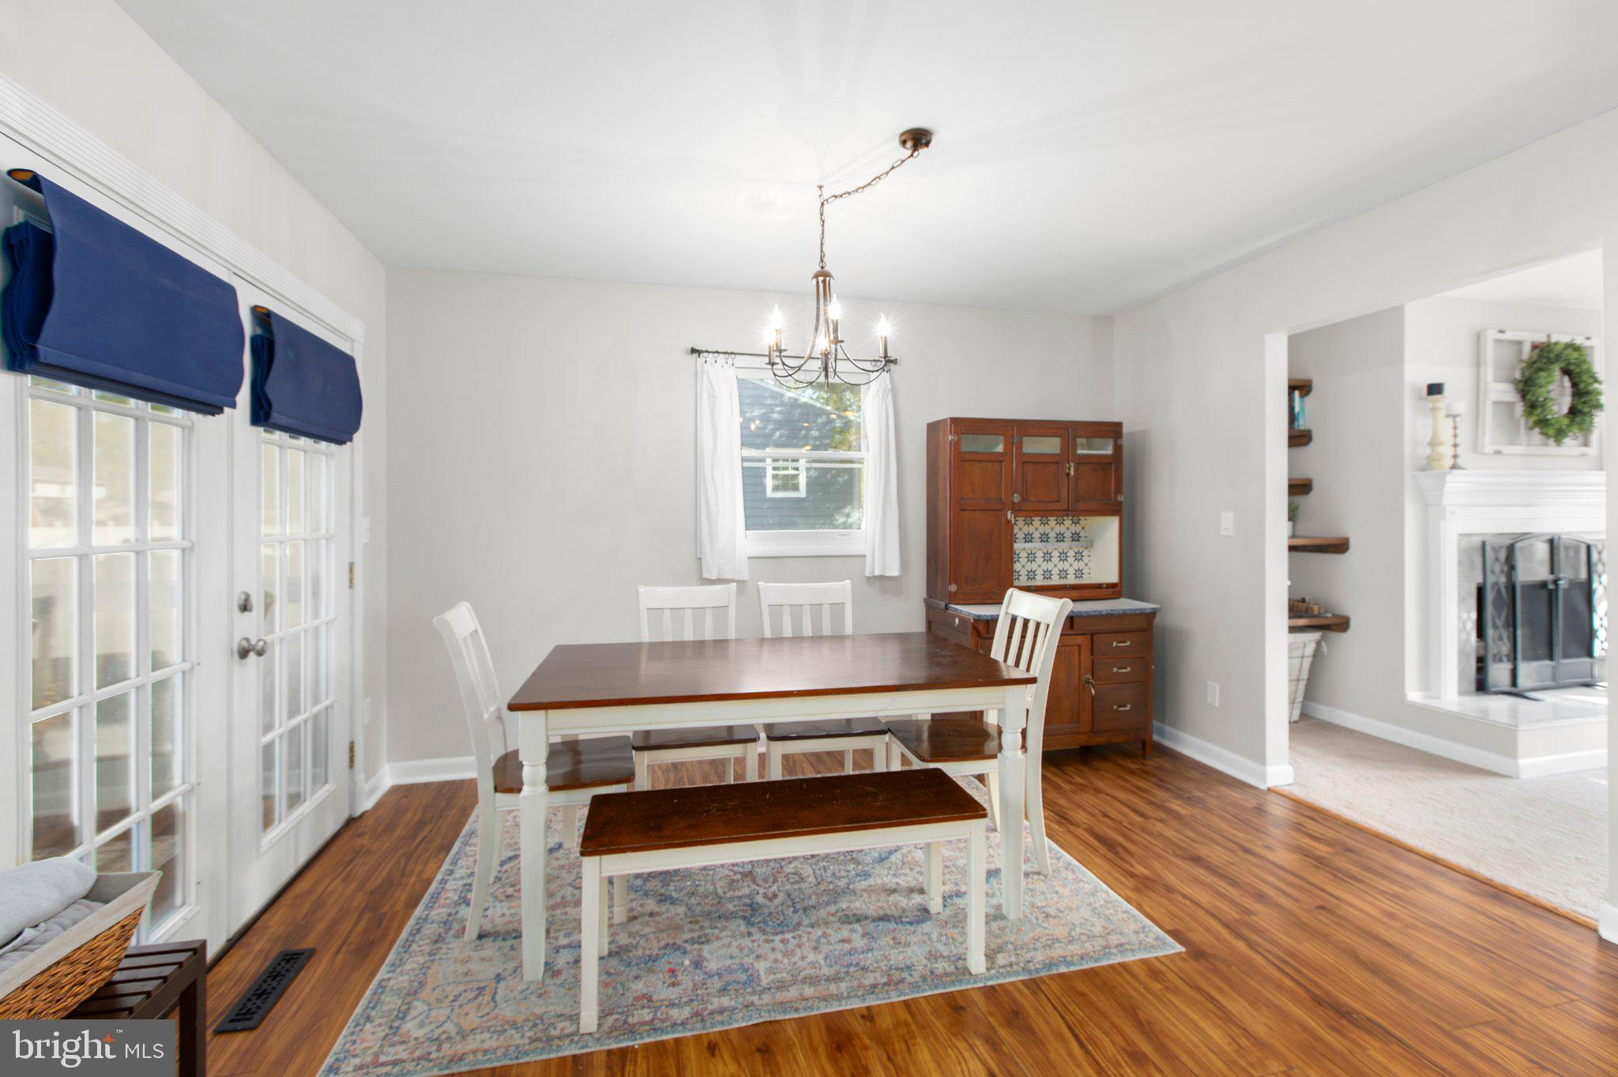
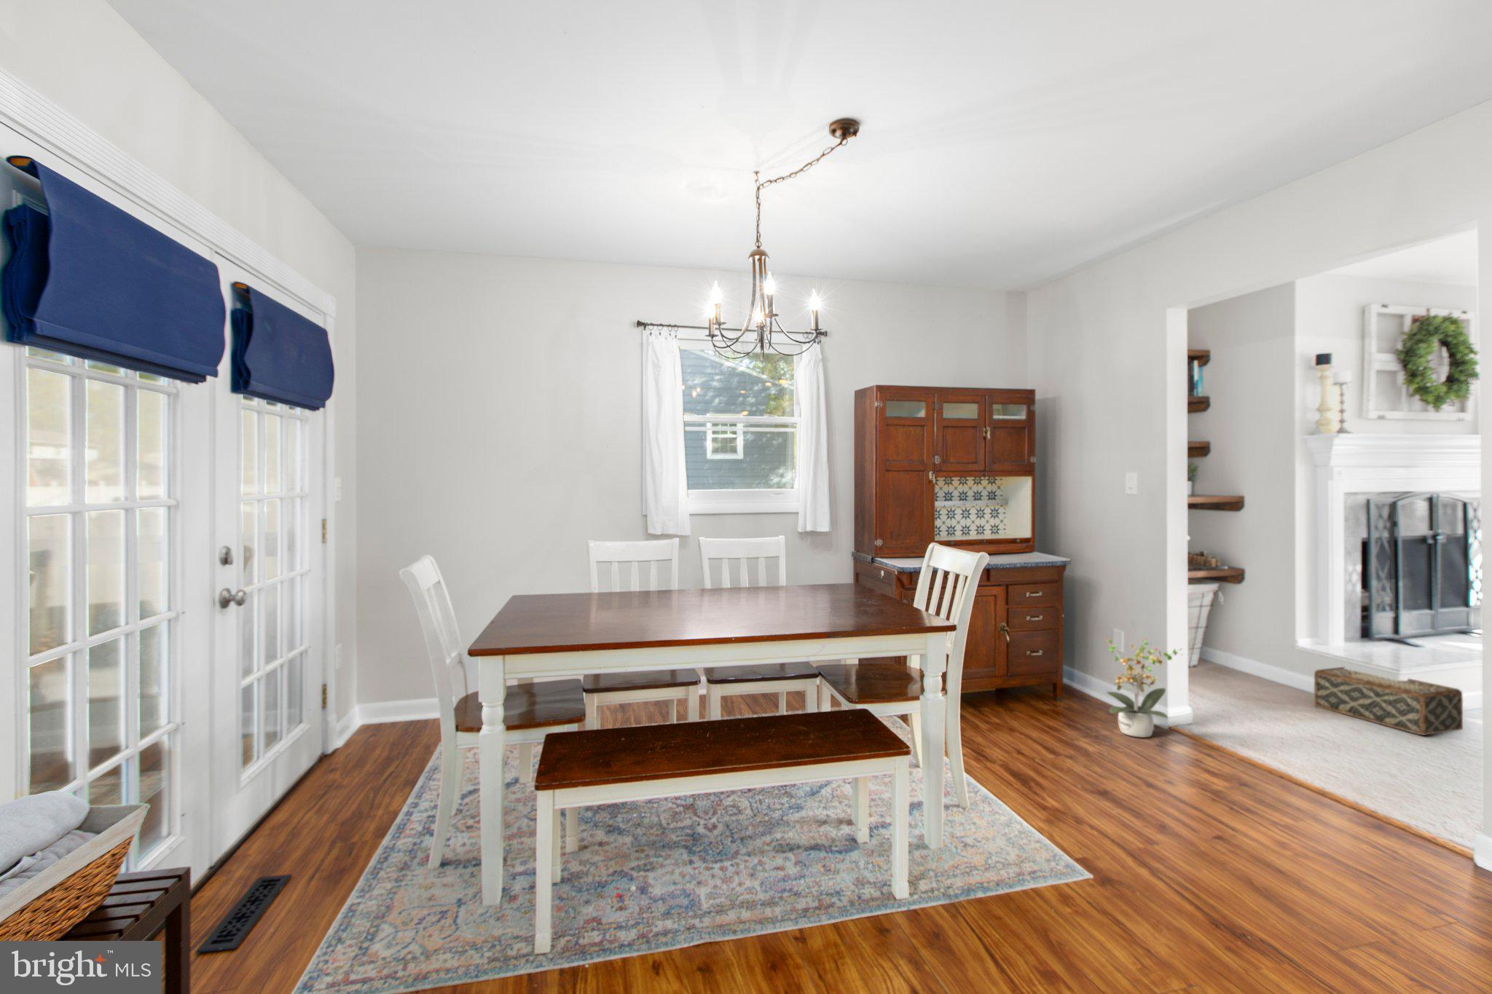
+ potted plant (1136, 686)
+ woven basket (1383, 698)
